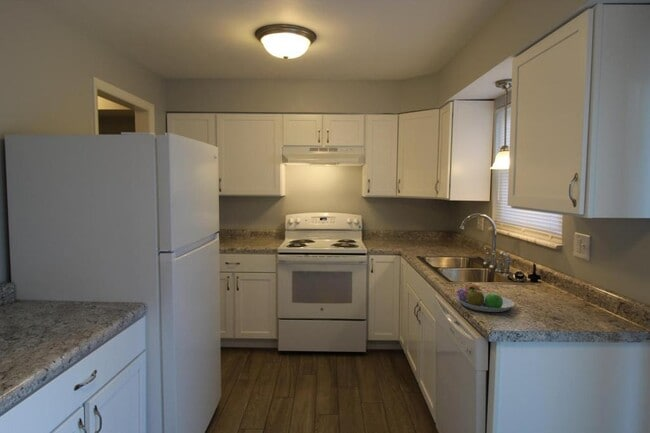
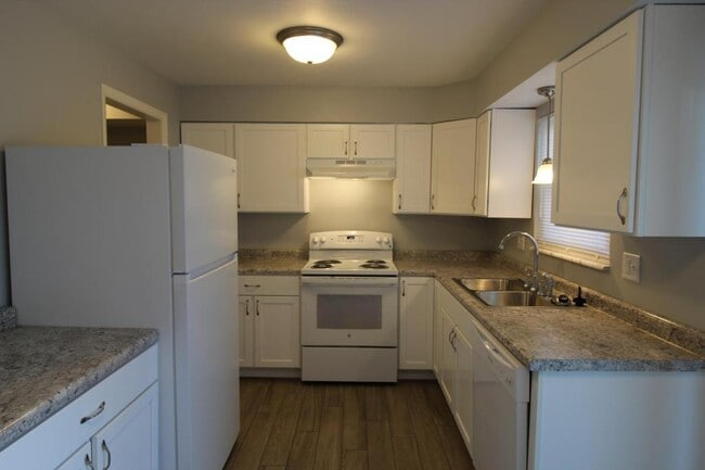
- fruit bowl (484, 295)
